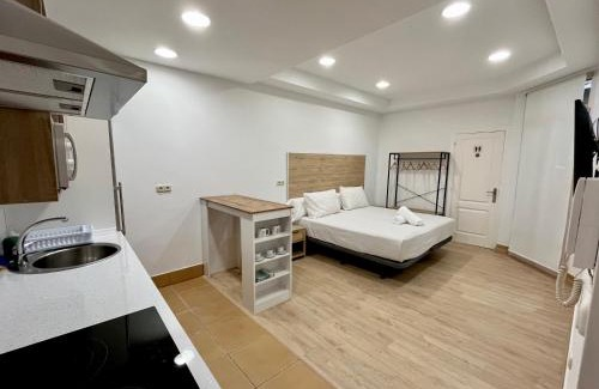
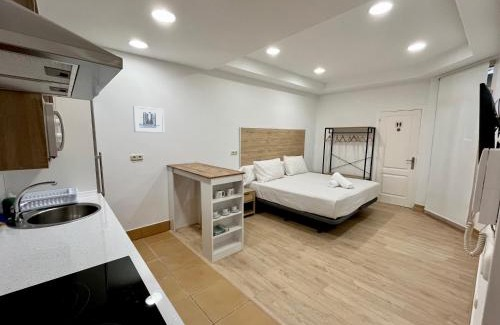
+ wall art (149, 120)
